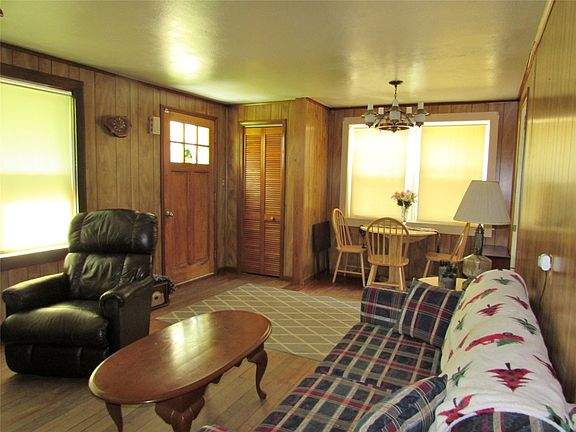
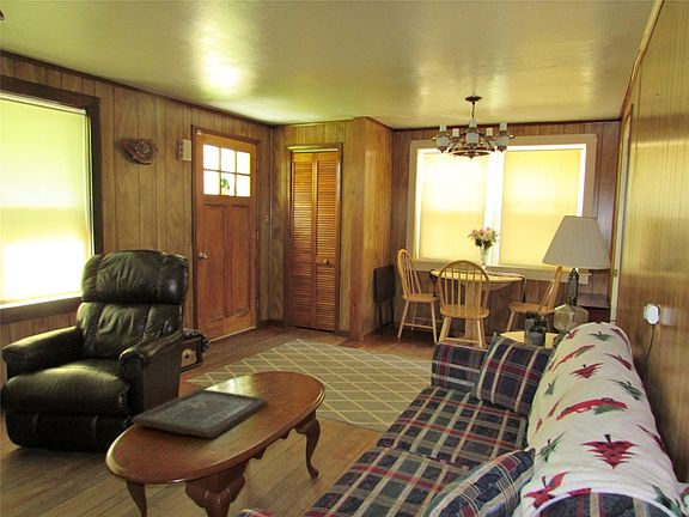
+ board game (203, 409)
